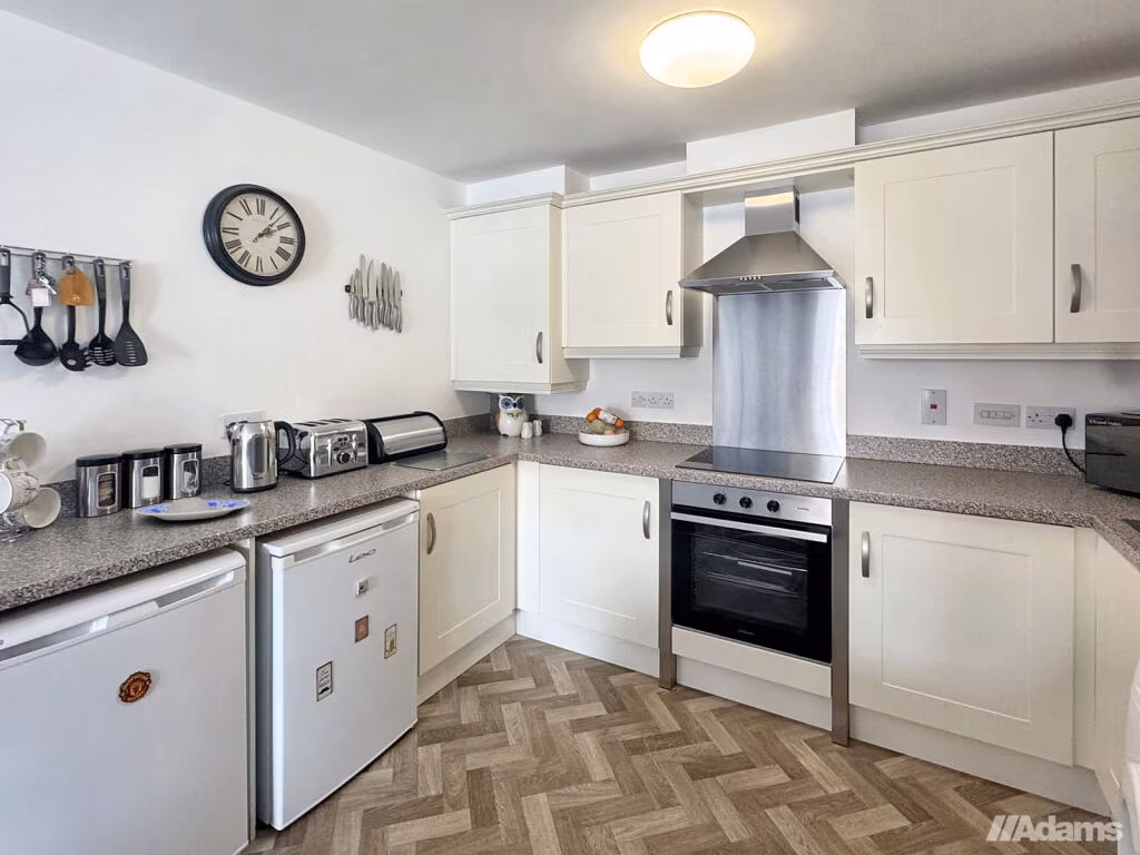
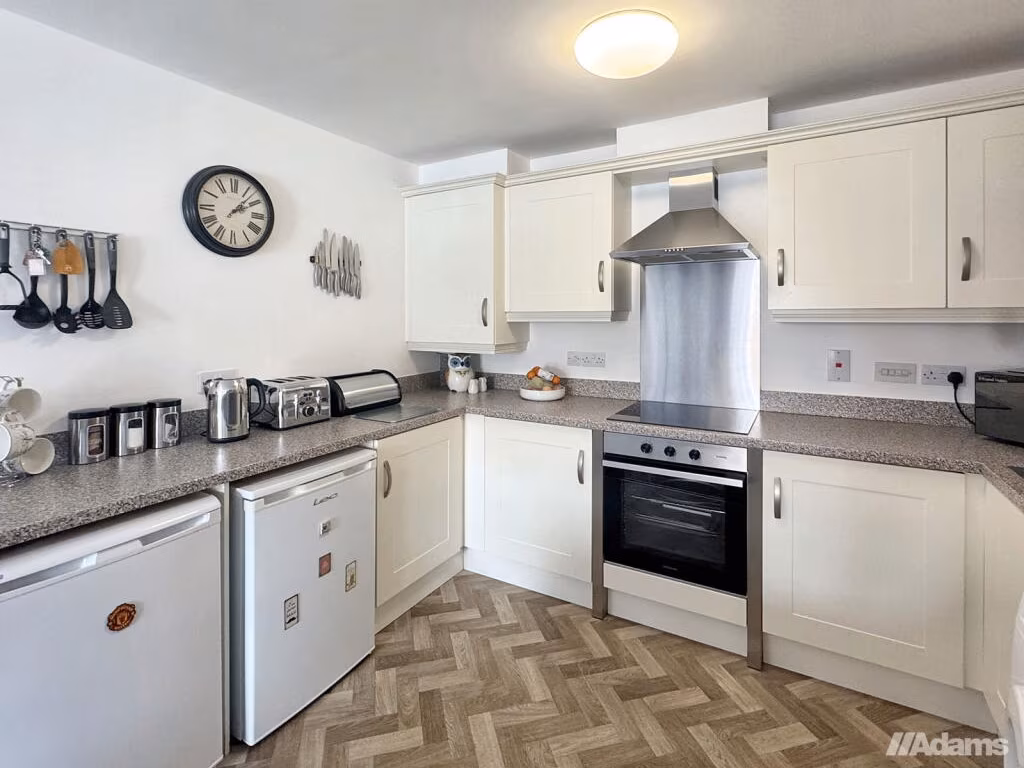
- plate (195, 505)
